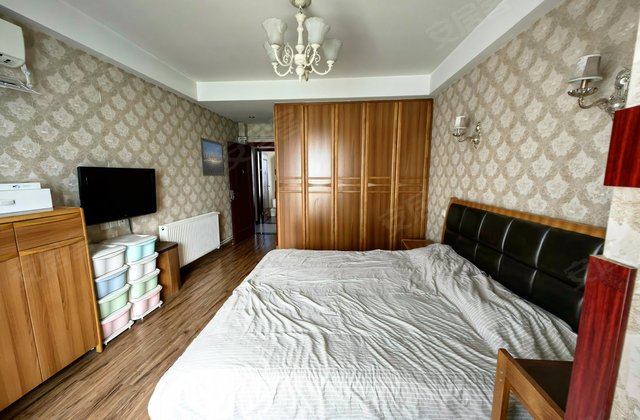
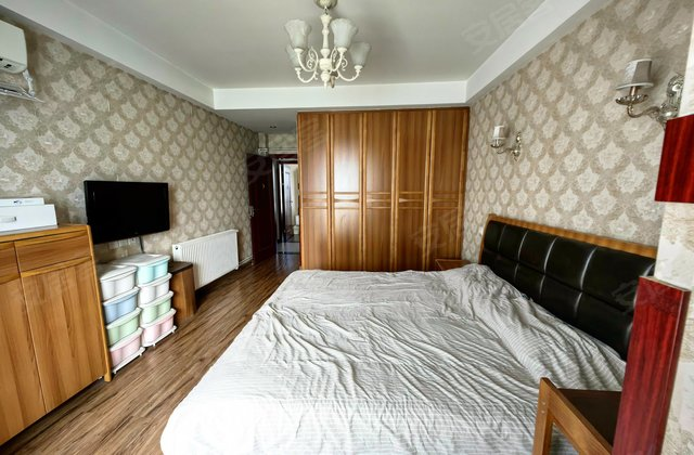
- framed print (213, 158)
